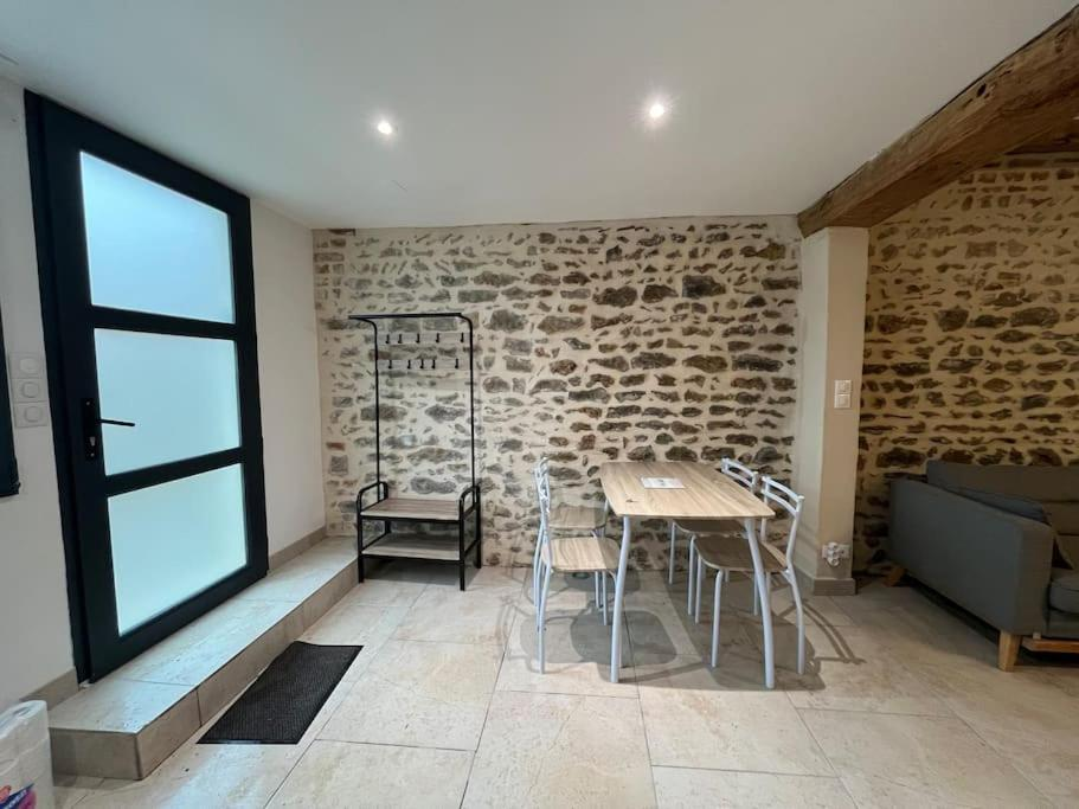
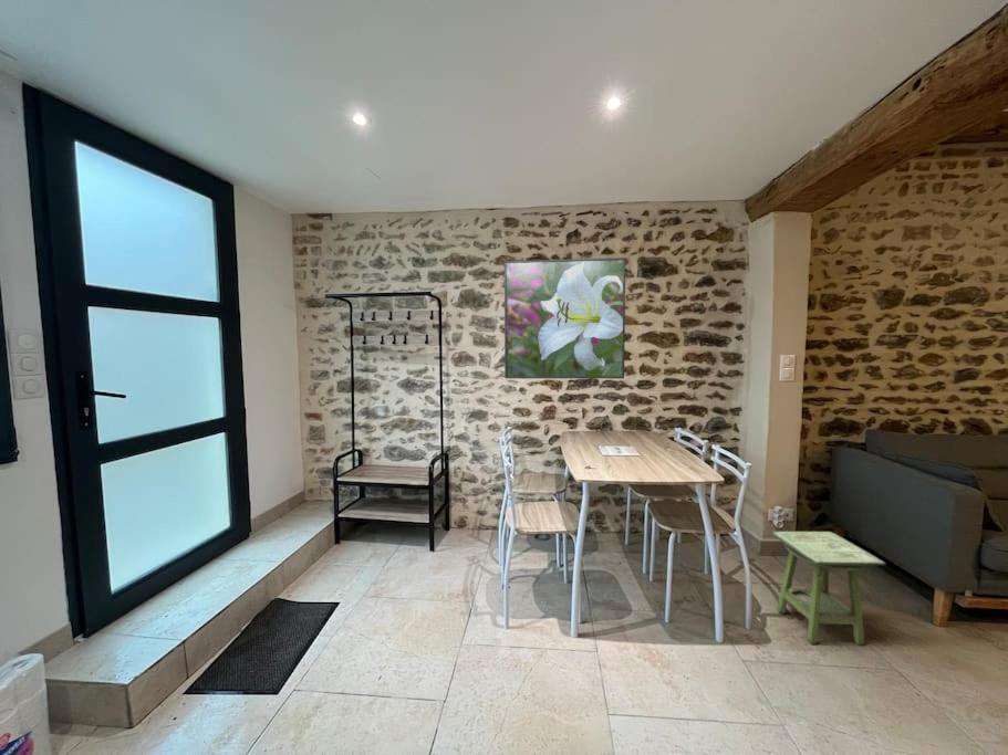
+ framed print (563, 319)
+ side table (822, 587)
